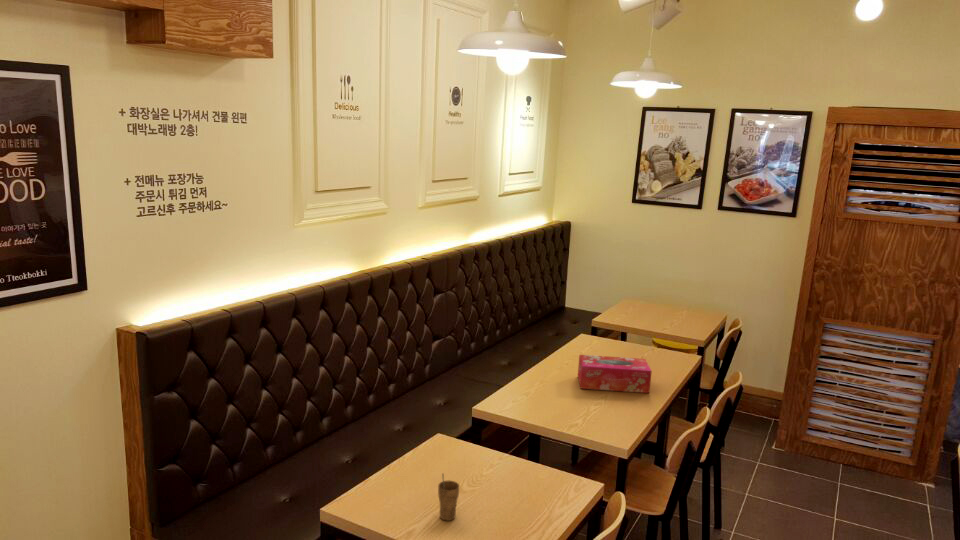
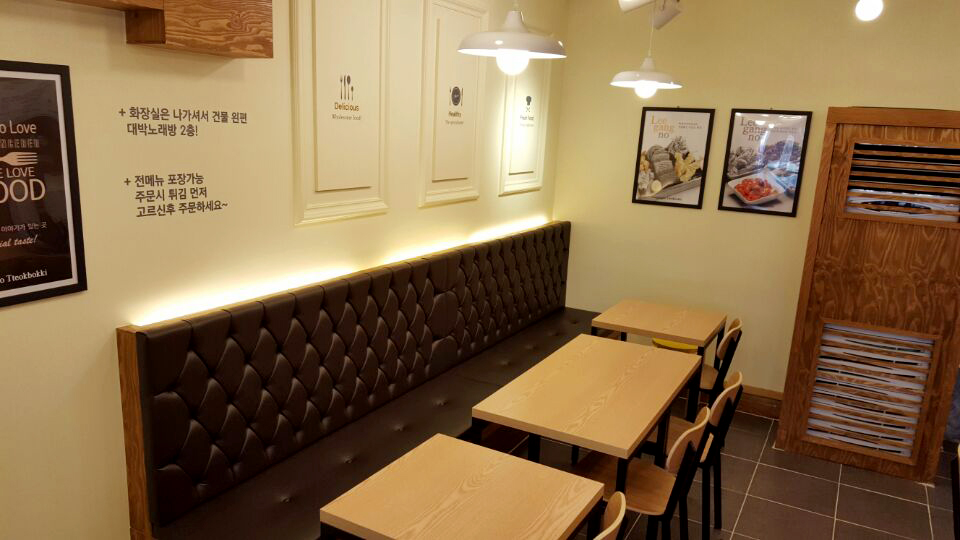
- cup (448, 497)
- tissue box (613, 373)
